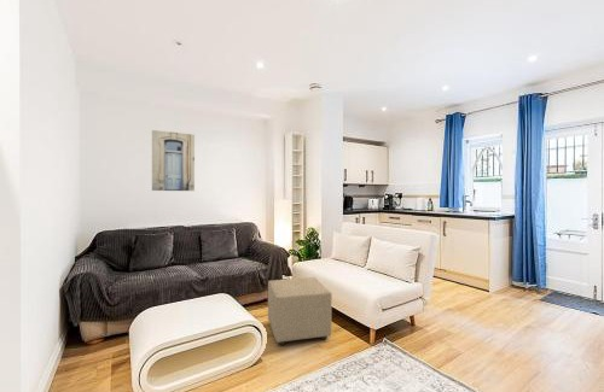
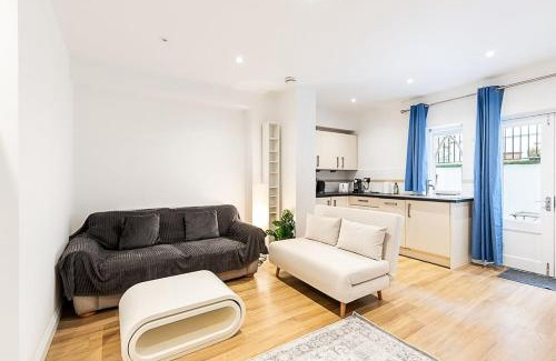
- ottoman (297, 308)
- wall art (173, 162)
